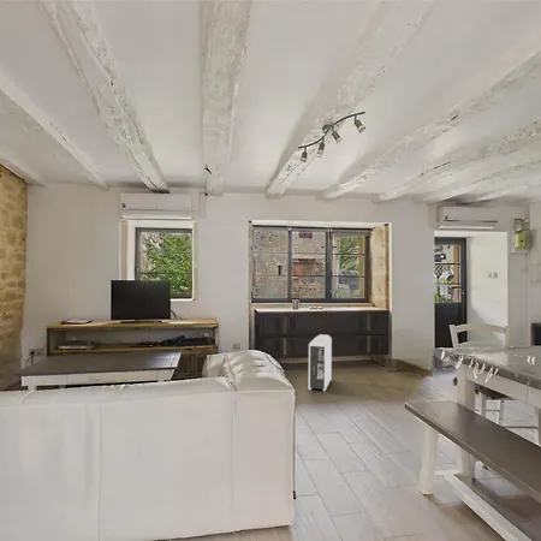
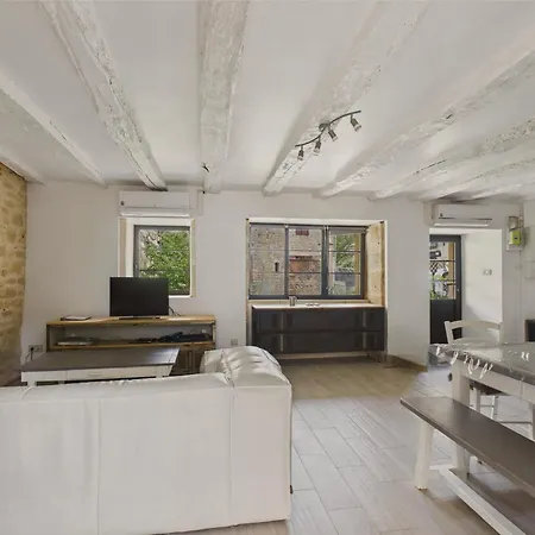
- air purifier (320, 361)
